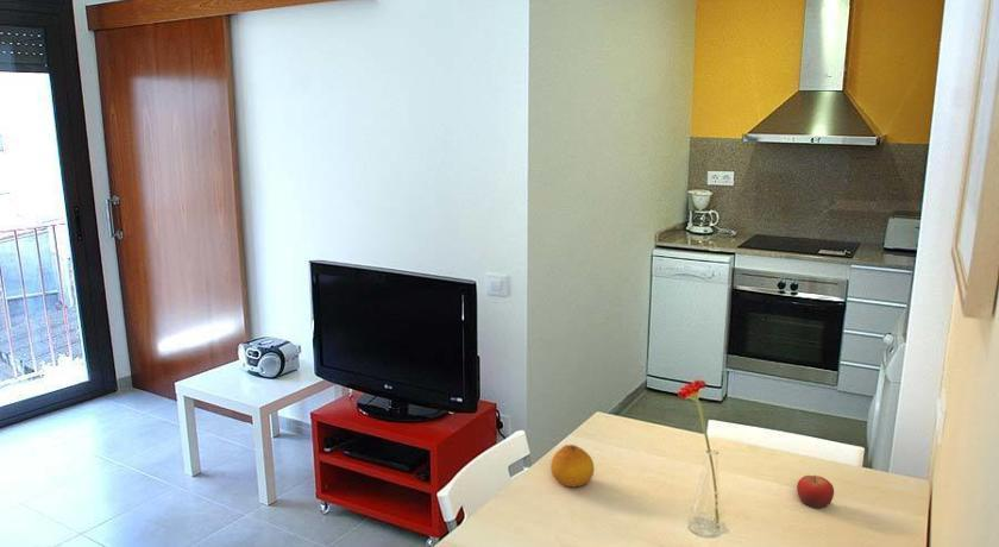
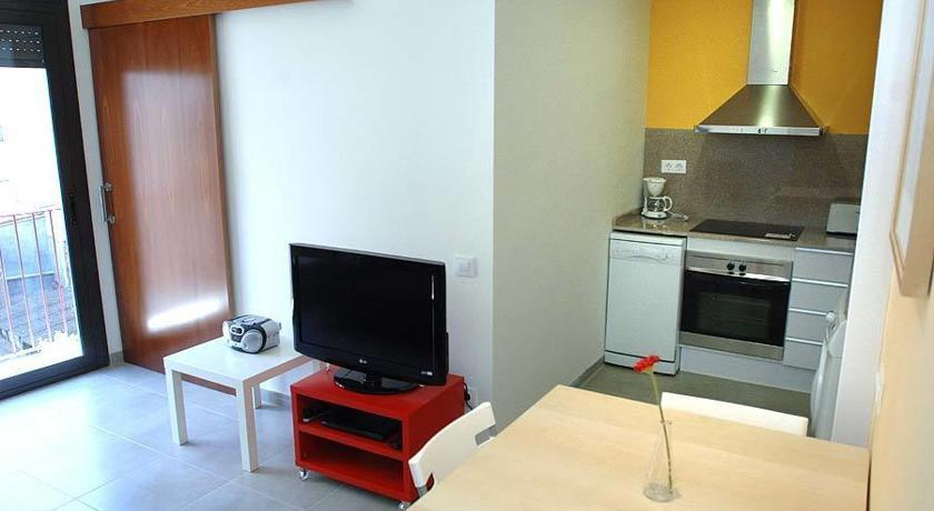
- fruit (815, 489)
- fruit (571, 464)
